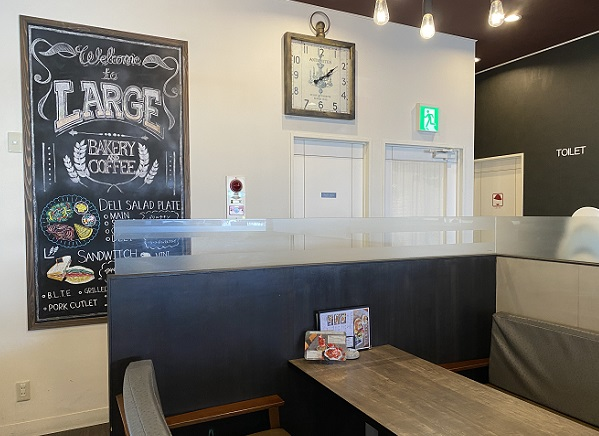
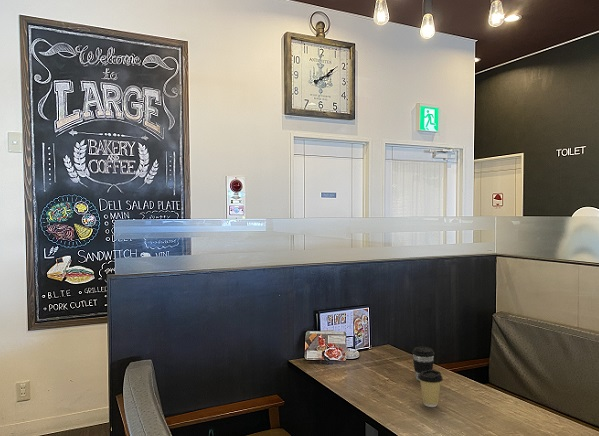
+ coffee cup (430, 388)
+ coffee cup (423, 364)
